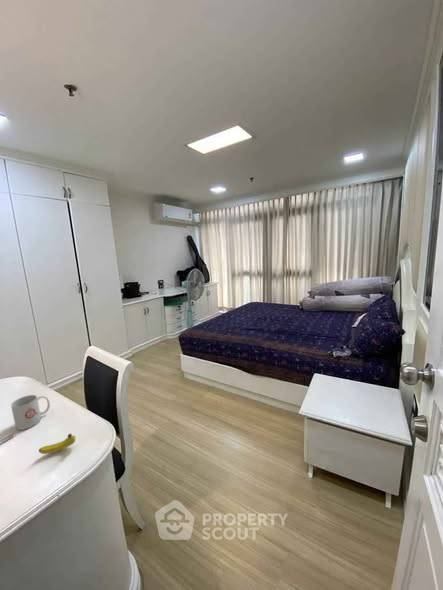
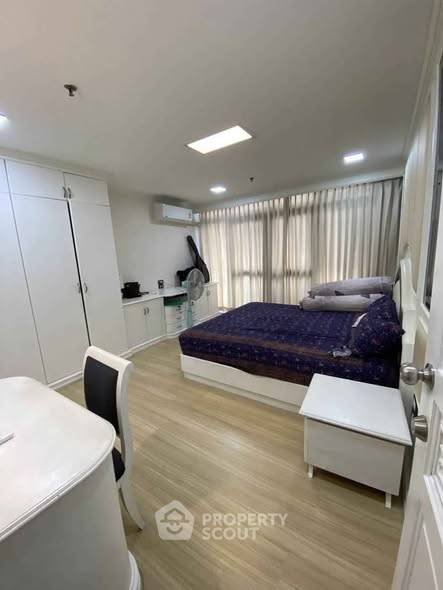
- mug (32, 409)
- fruit (57, 443)
